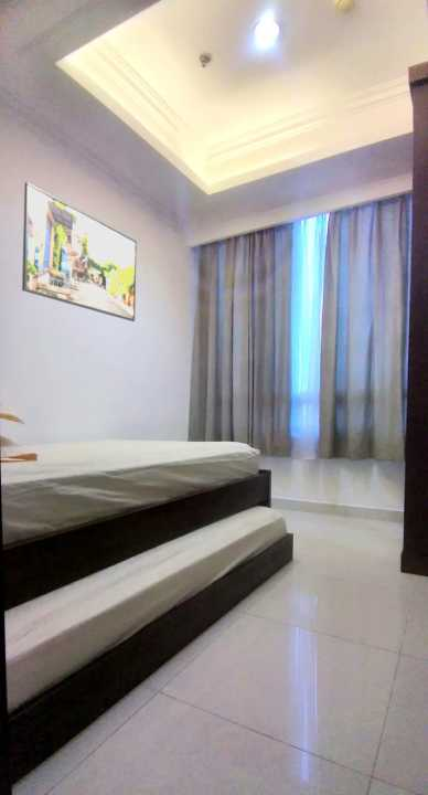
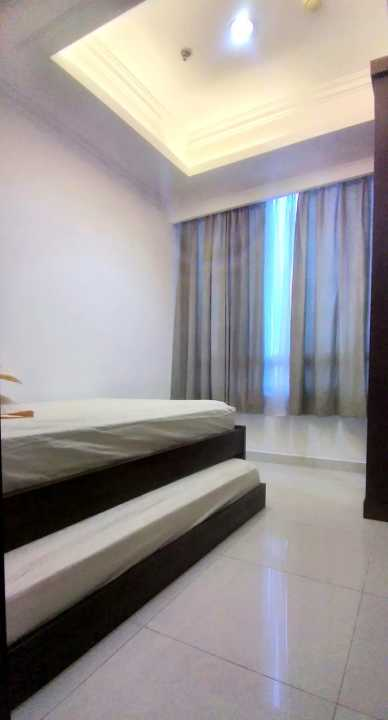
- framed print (87, 262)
